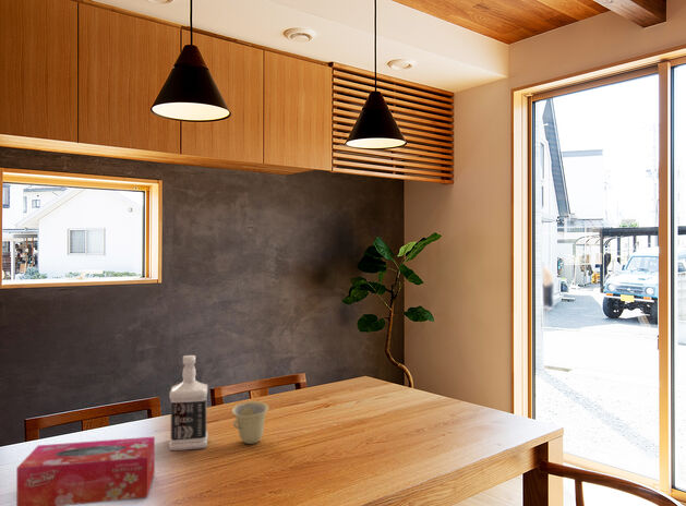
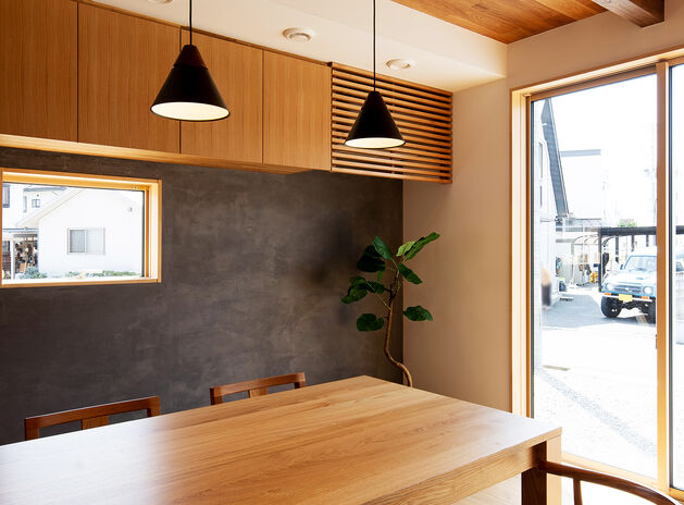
- bottle (189, 399)
- tissue box (91, 470)
- cup (250, 424)
